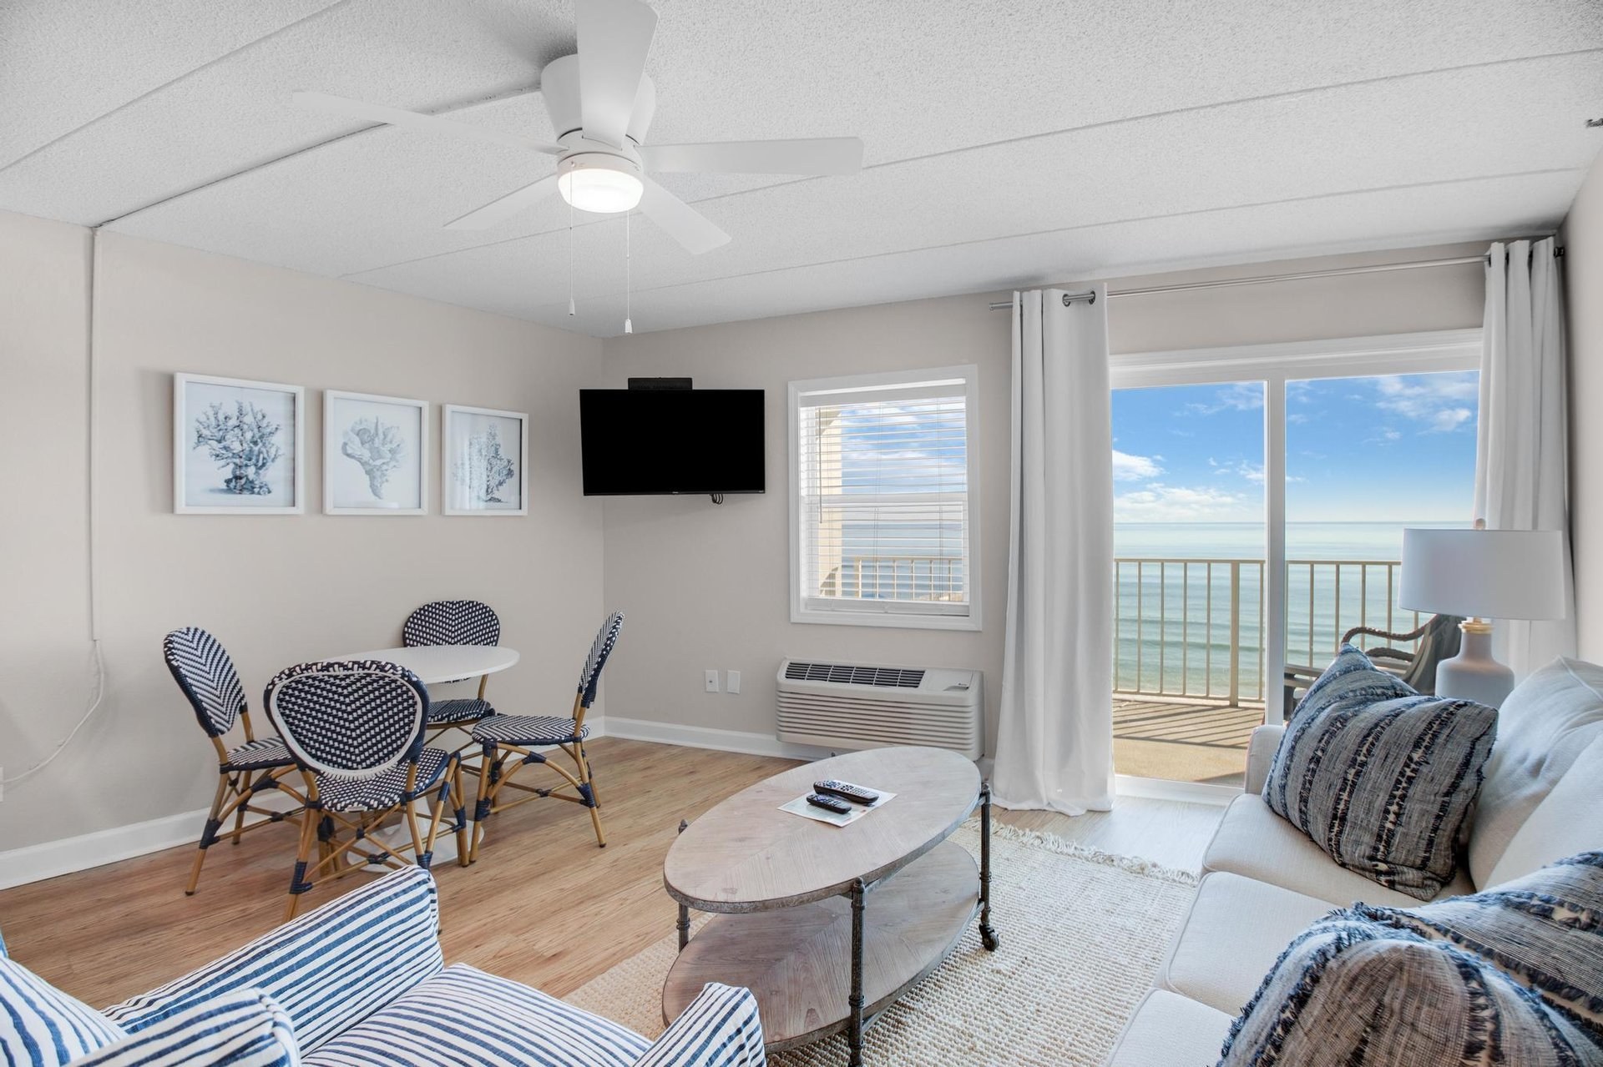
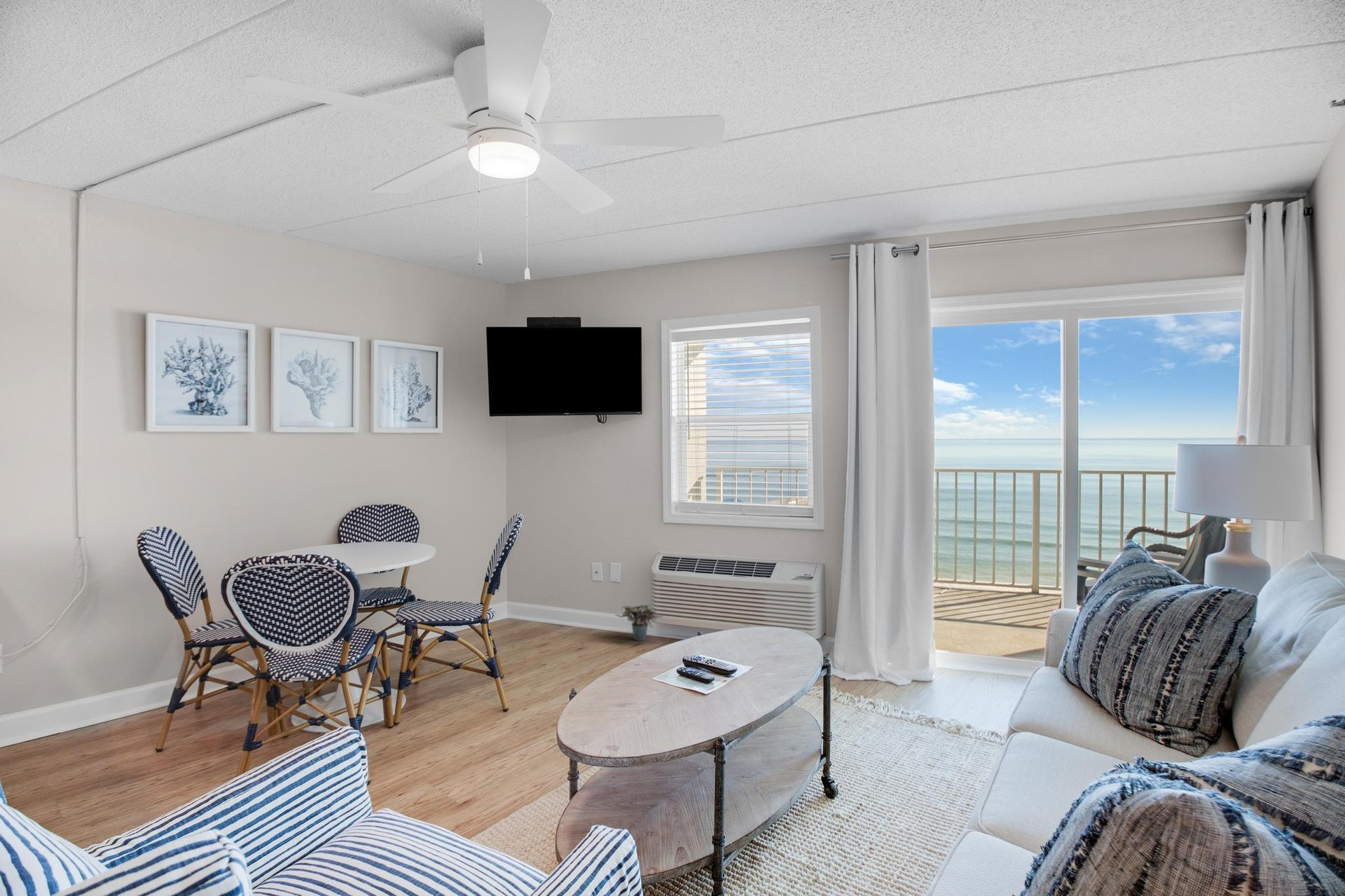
+ potted plant (640, 621)
